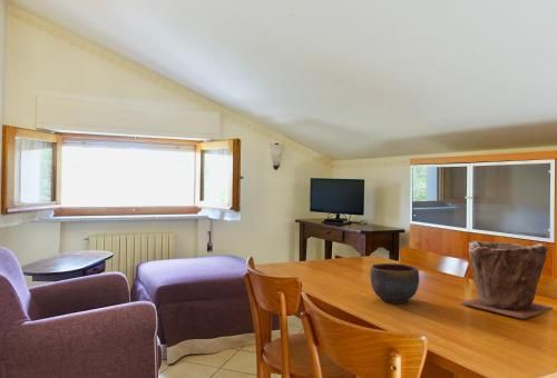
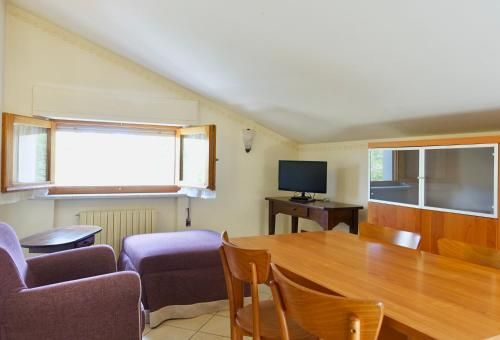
- bowl (393, 282)
- plant pot (506, 273)
